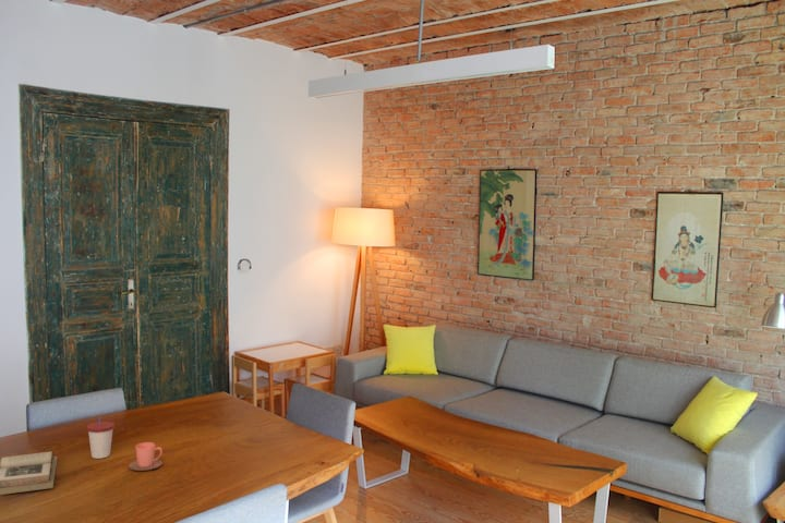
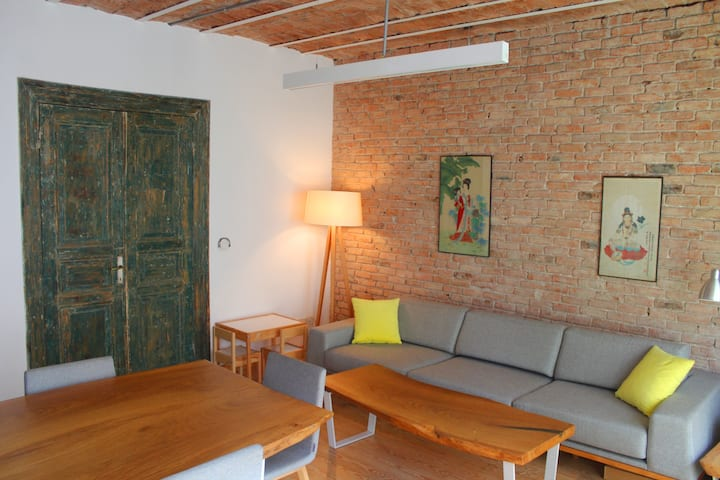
- book (26, 467)
- cup (145, 454)
- cup (100, 436)
